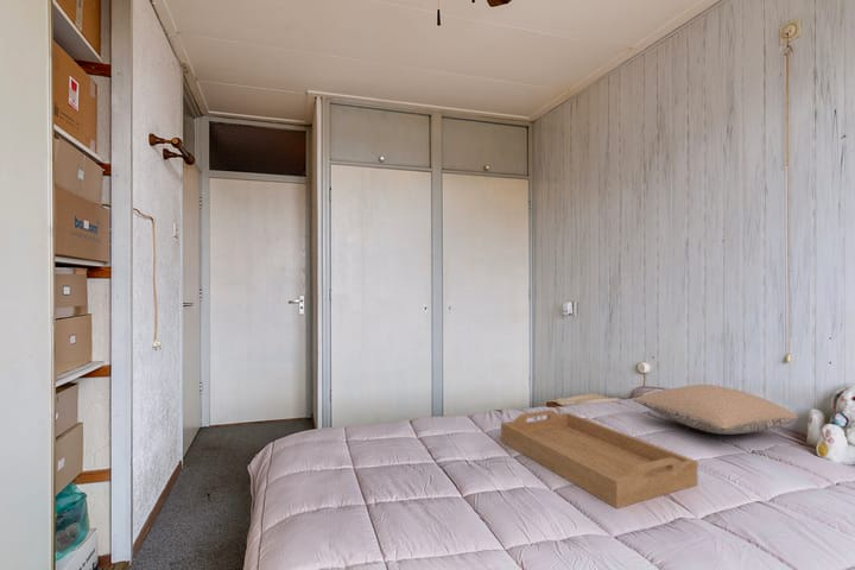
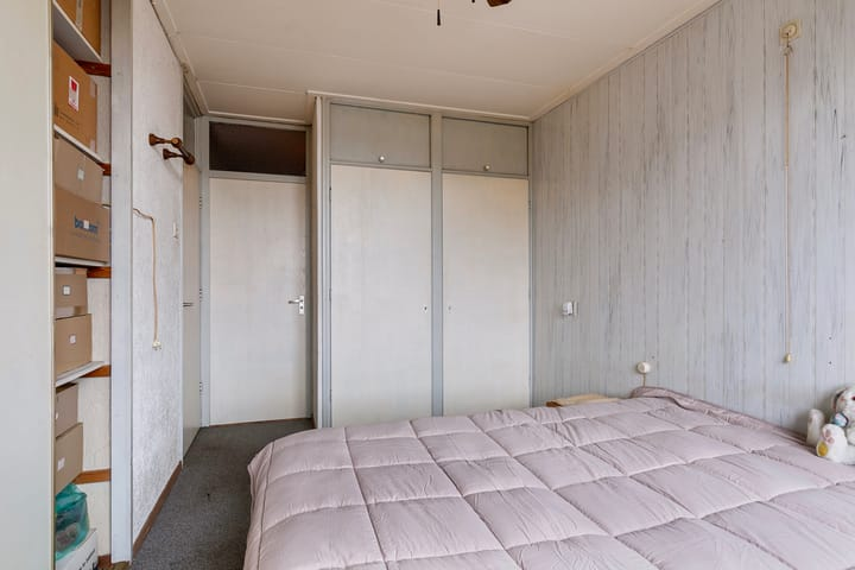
- serving tray (587, 446)
- pillow (710, 407)
